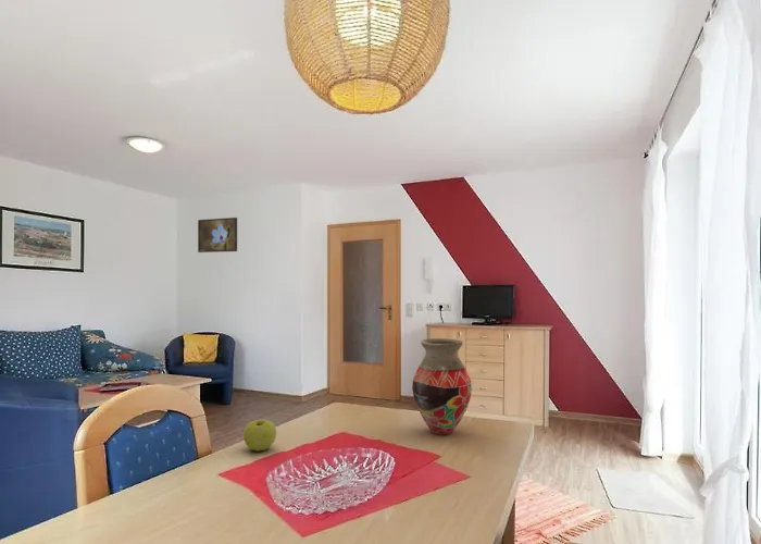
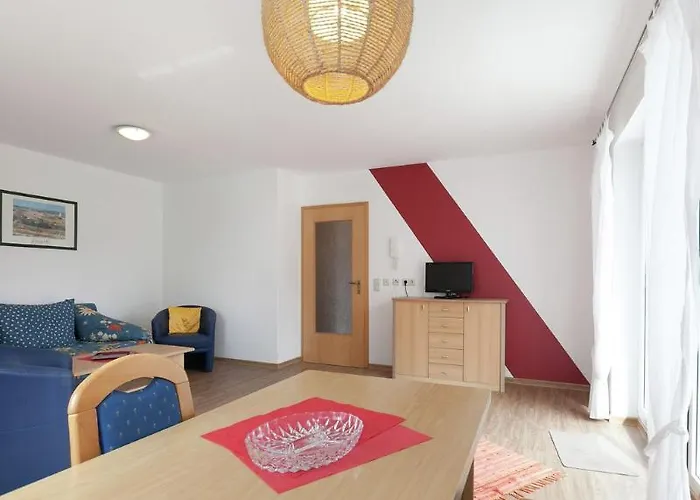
- apple (260, 435)
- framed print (216, 235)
- vase (441, 385)
